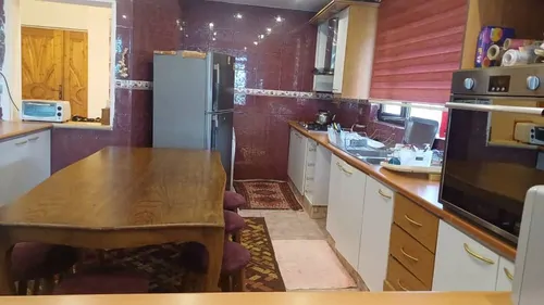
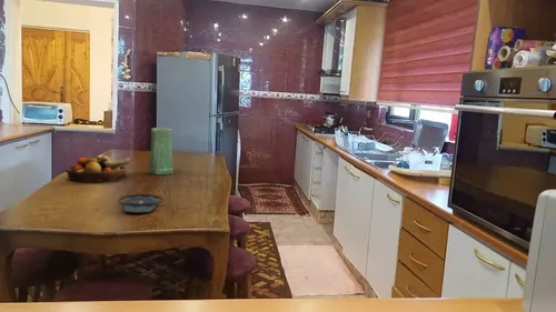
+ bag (140, 194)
+ vase (161, 150)
+ fruit bowl (97, 165)
